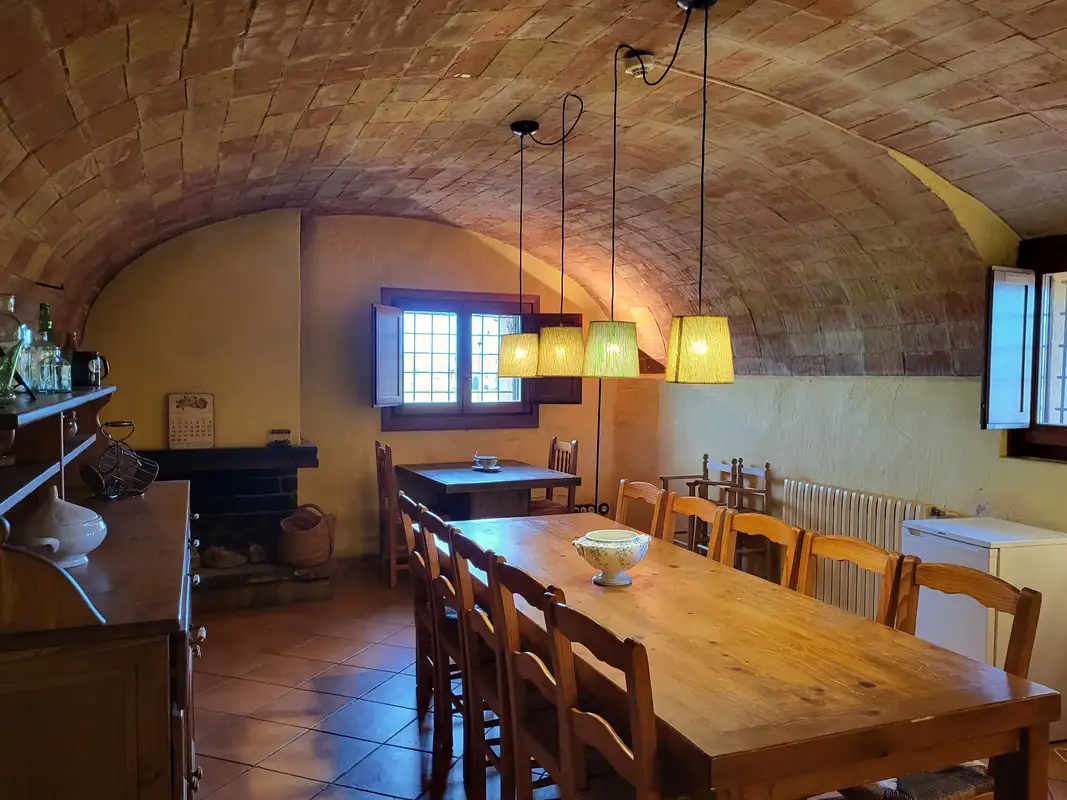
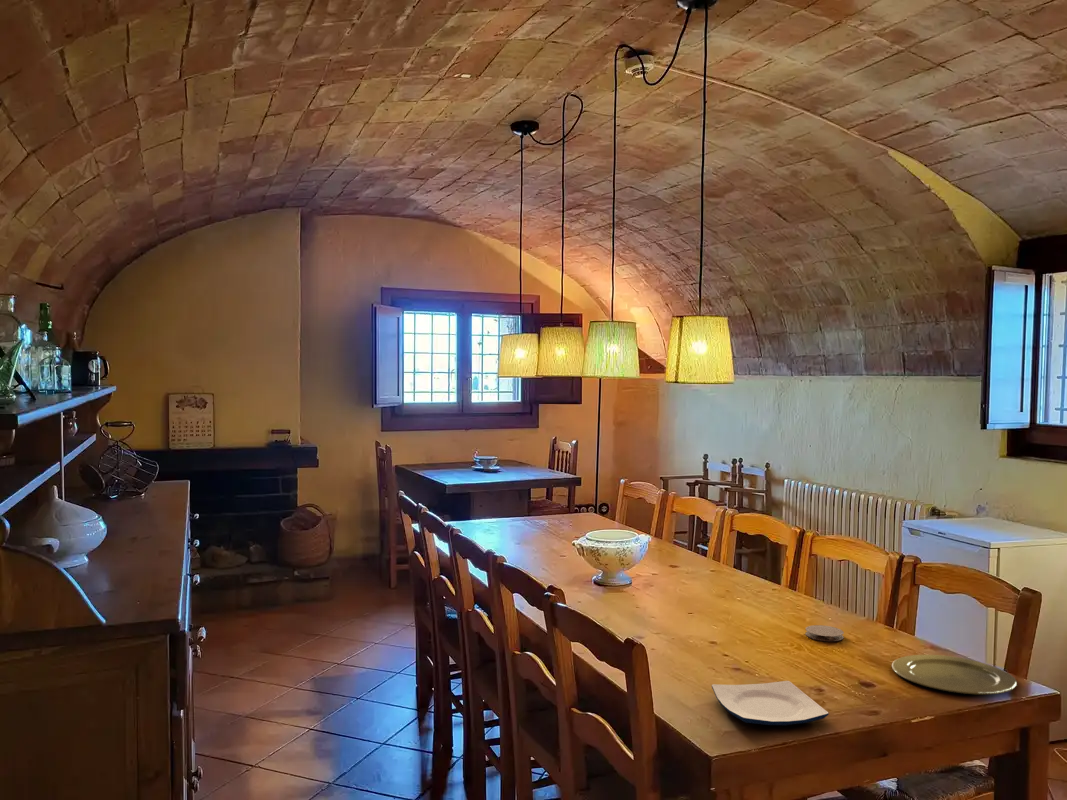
+ plate (767, 704)
+ plate (952, 673)
+ coaster (824, 633)
